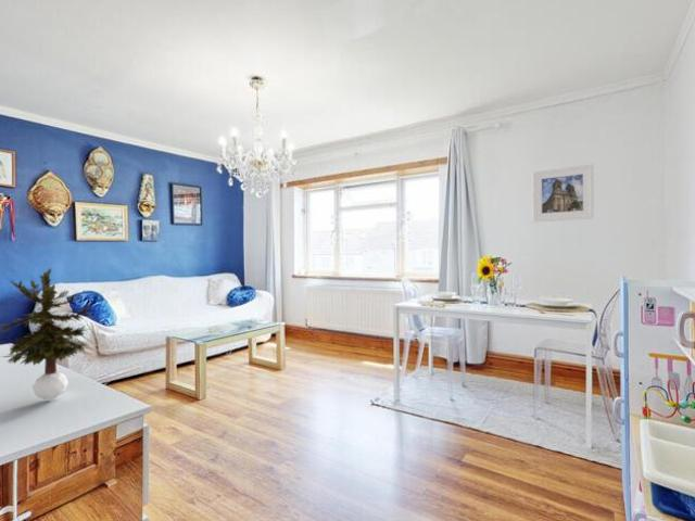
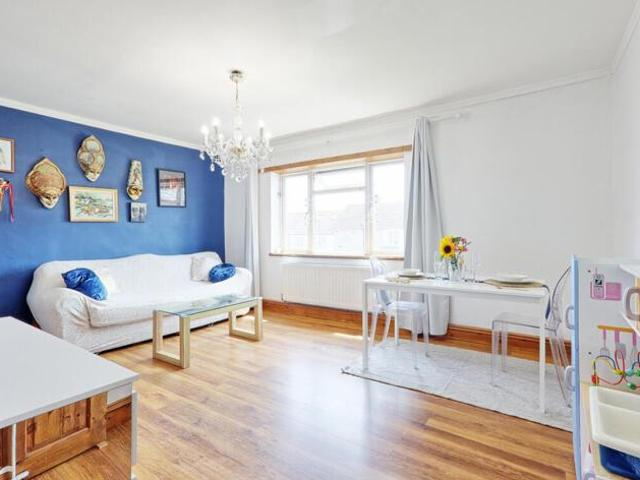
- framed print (561, 194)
- potted plant (46, 332)
